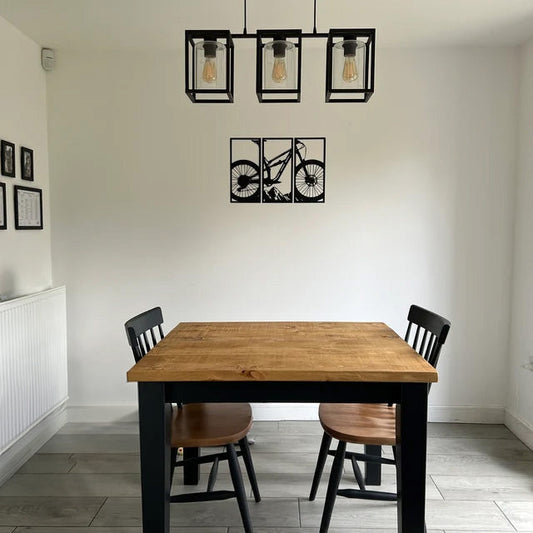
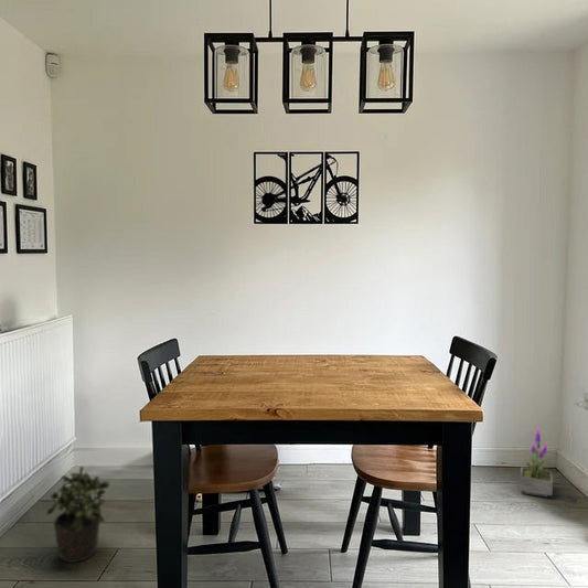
+ potted plant (536, 458)
+ potted plant (79, 510)
